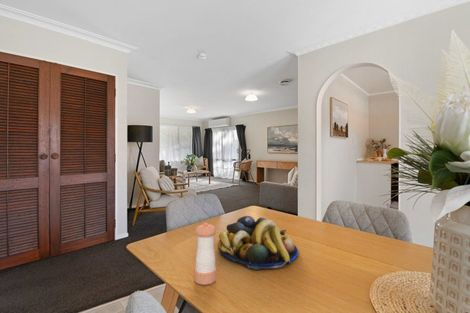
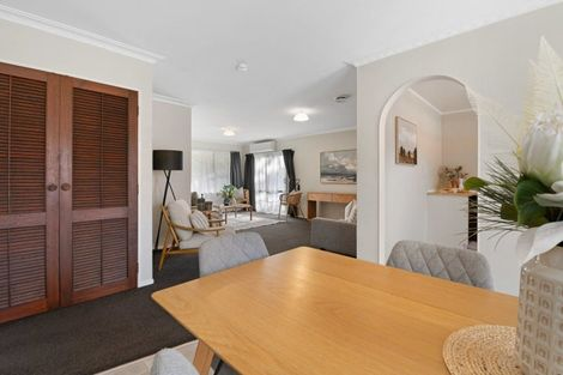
- pepper shaker (205, 250)
- fruit bowl (258, 234)
